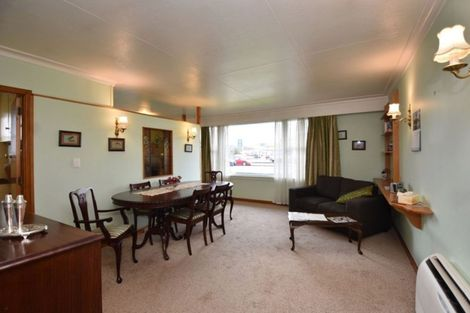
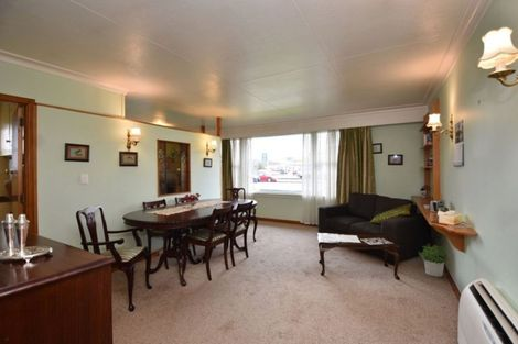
+ potted plant (432, 258)
